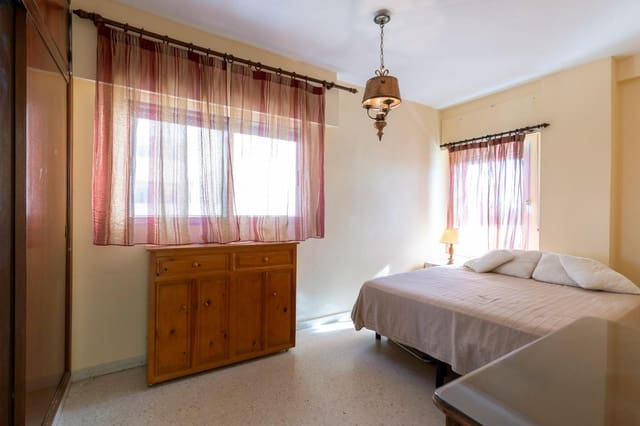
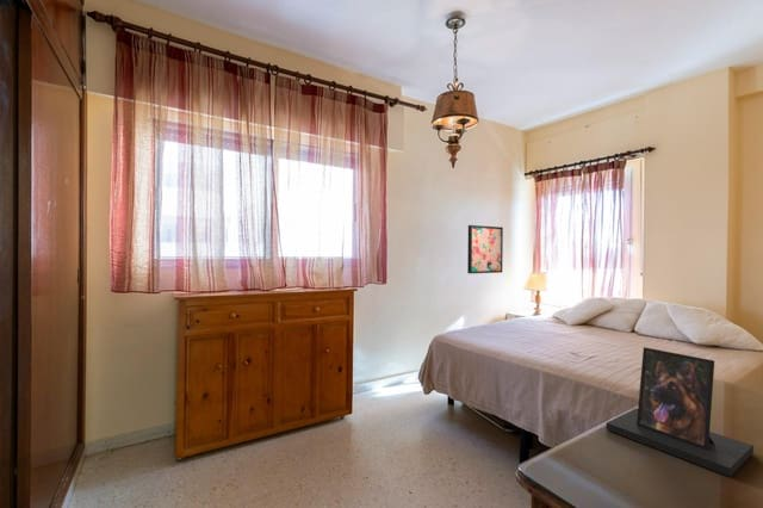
+ photo frame (675, 396)
+ wall art (485, 249)
